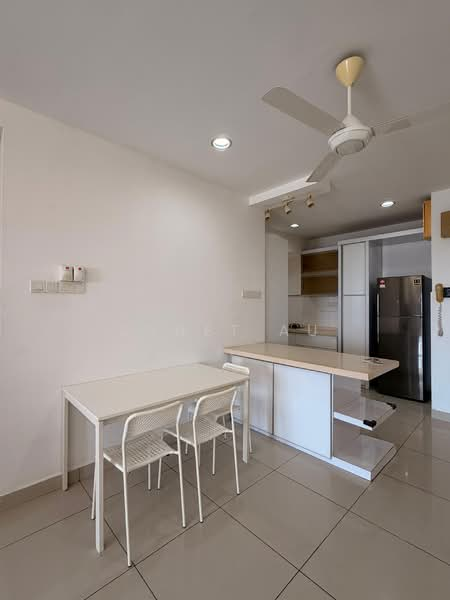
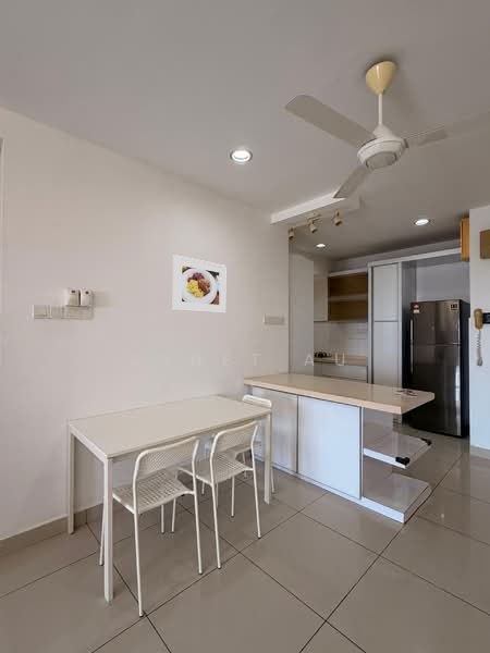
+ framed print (200, 286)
